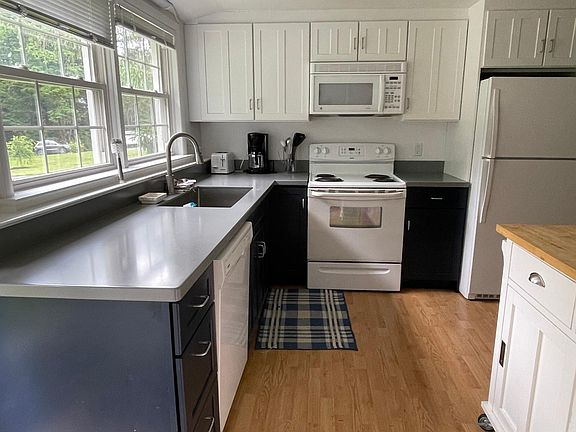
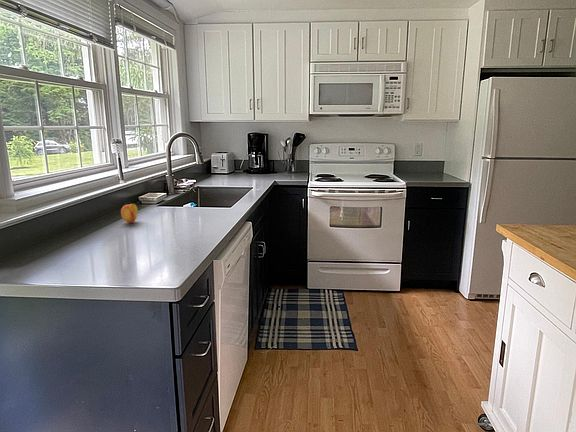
+ fruit (128, 213)
